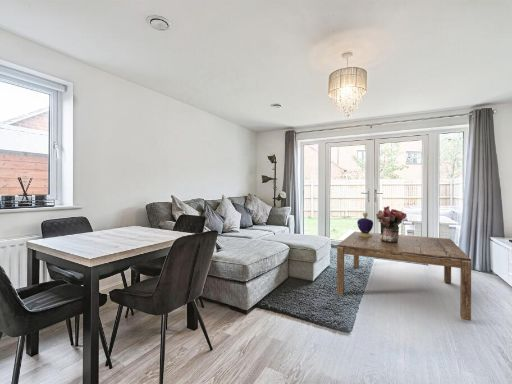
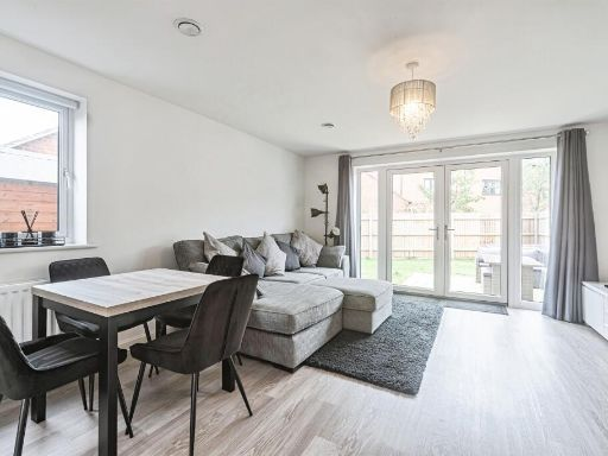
- bouquet (389, 224)
- decorative container (365, 224)
- coffee table (398, 260)
